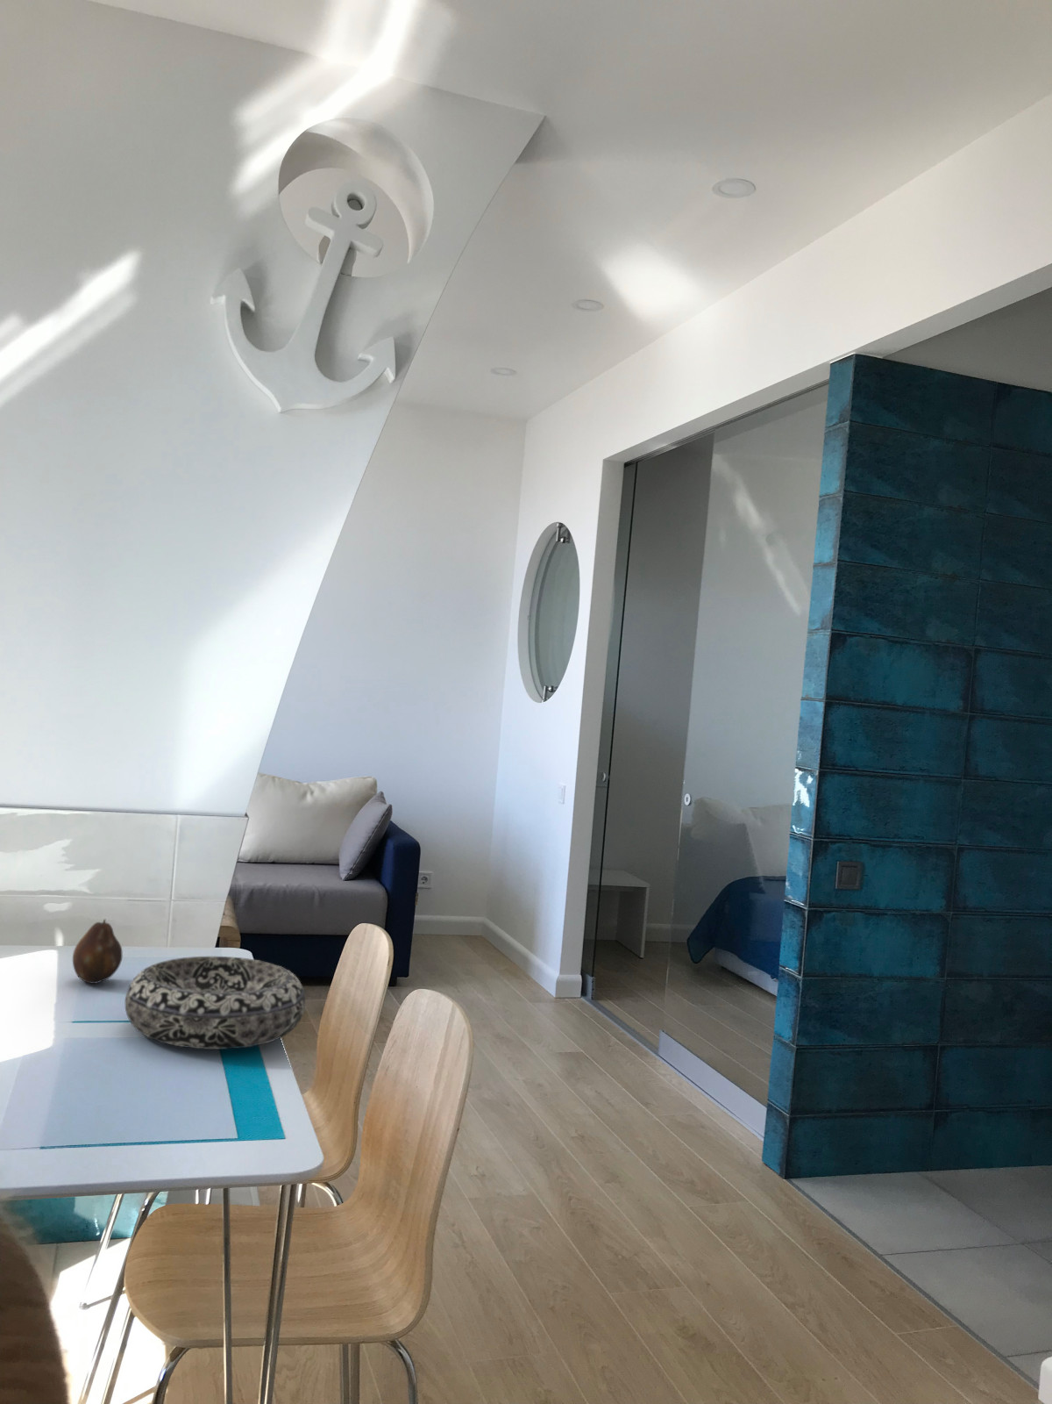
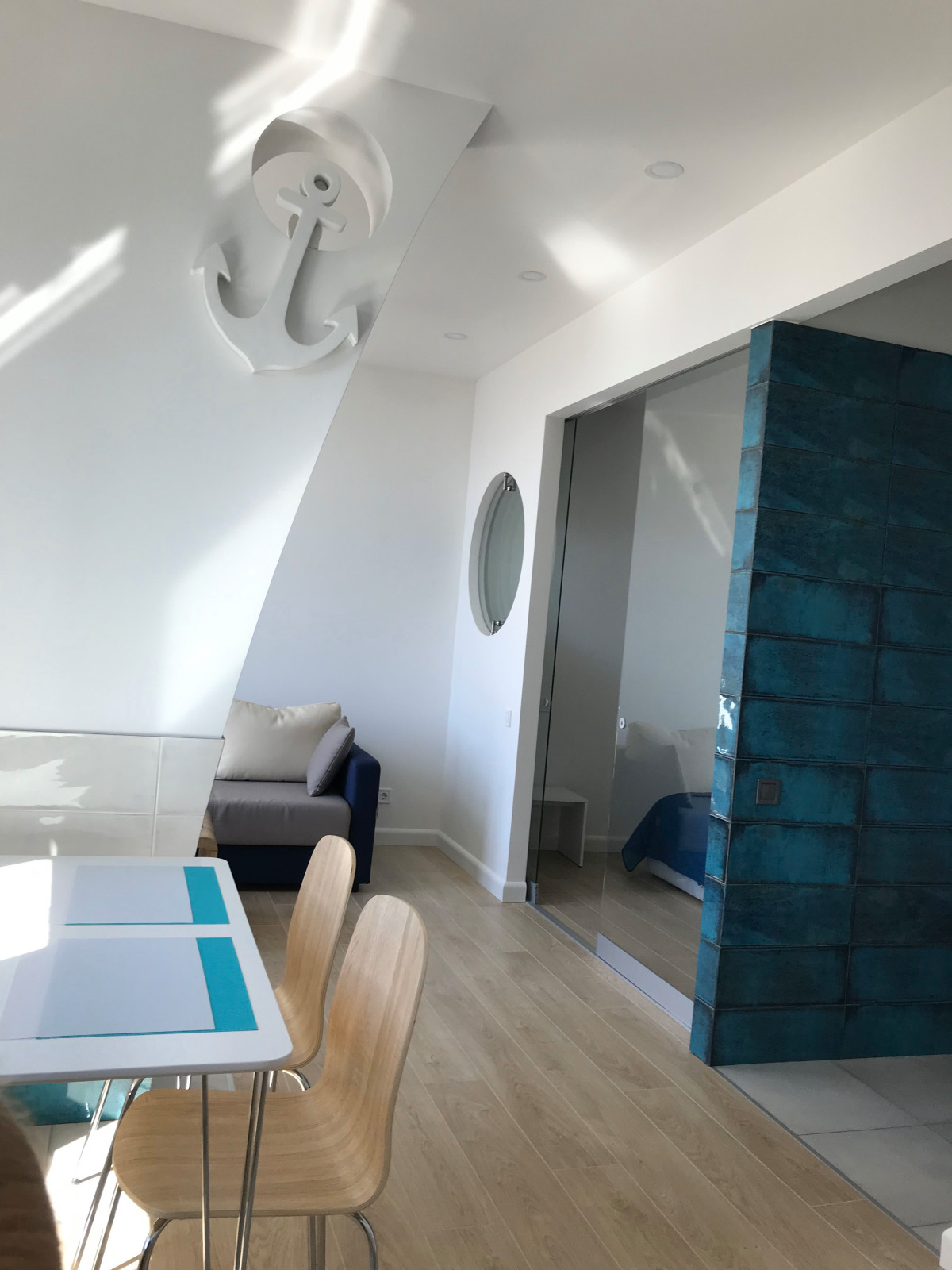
- fruit (97, 950)
- decorative bowl (217, 1002)
